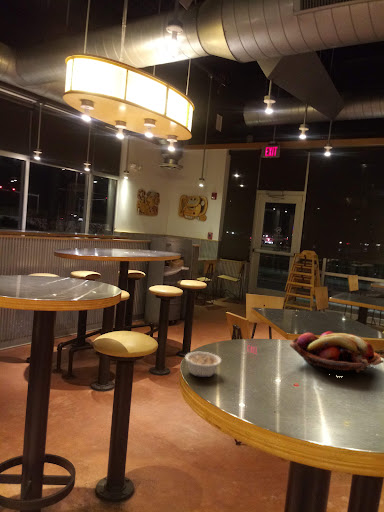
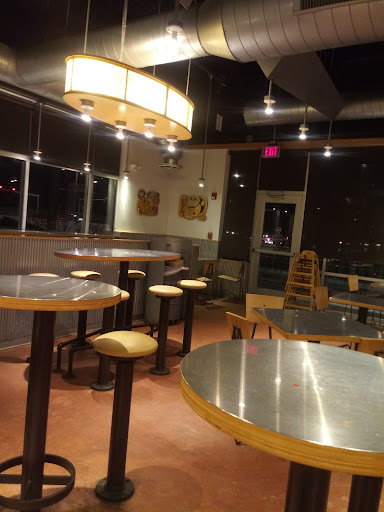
- legume (202, 364)
- fruit basket (335, 349)
